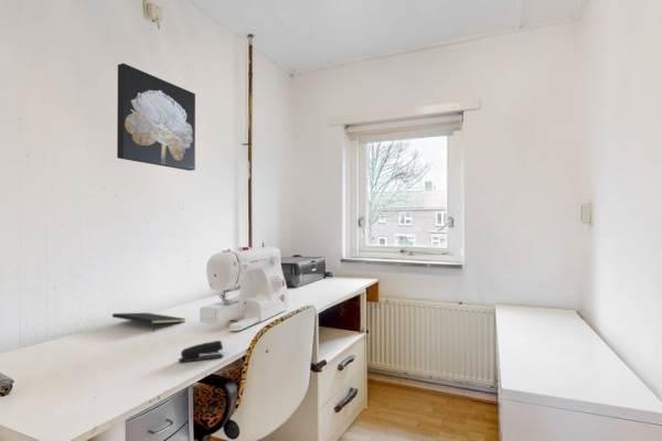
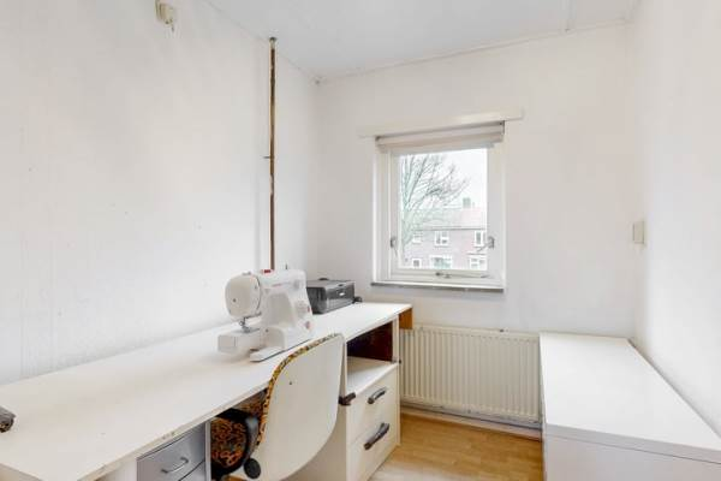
- notepad (149, 318)
- wall art (159, 122)
- stapler (201, 351)
